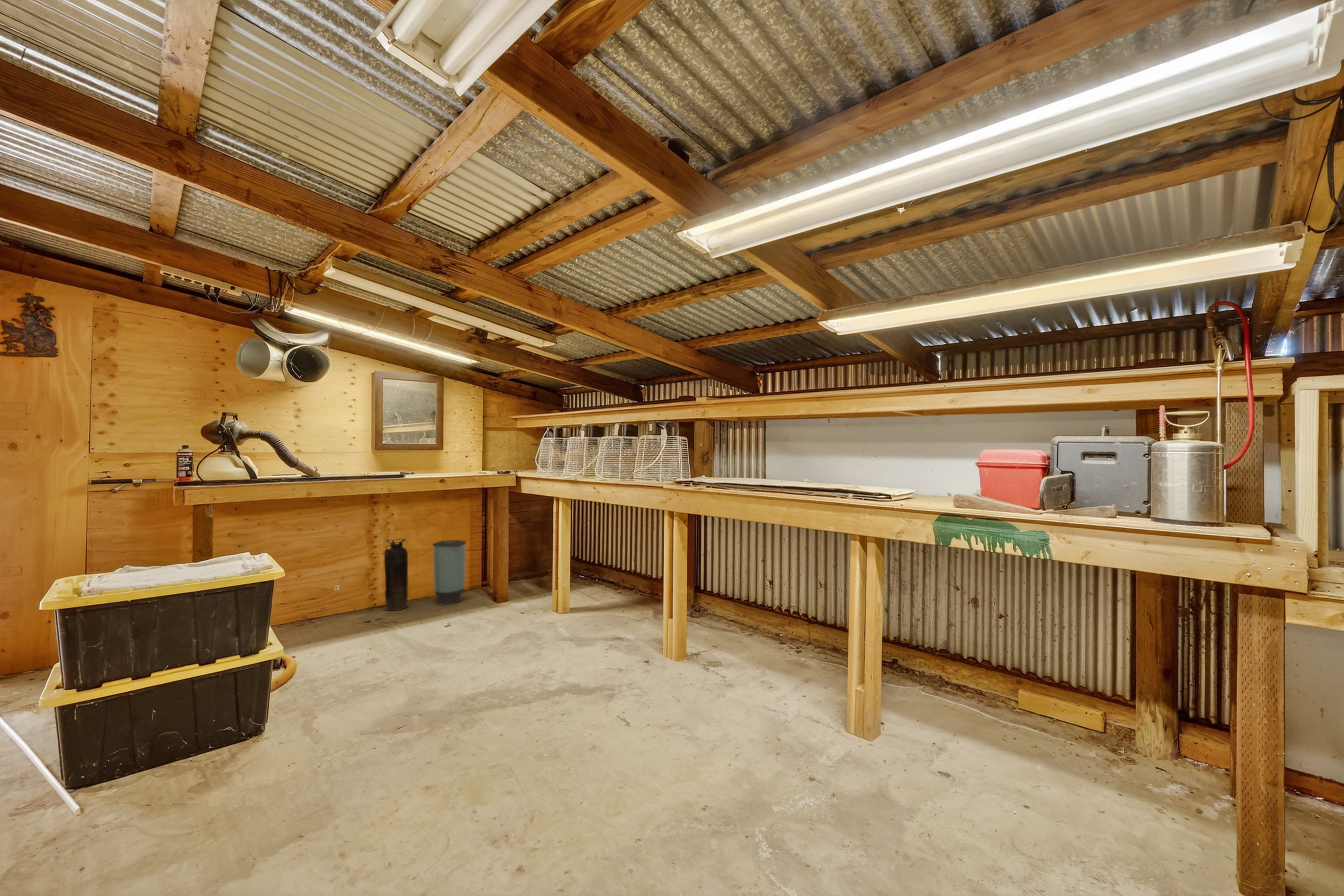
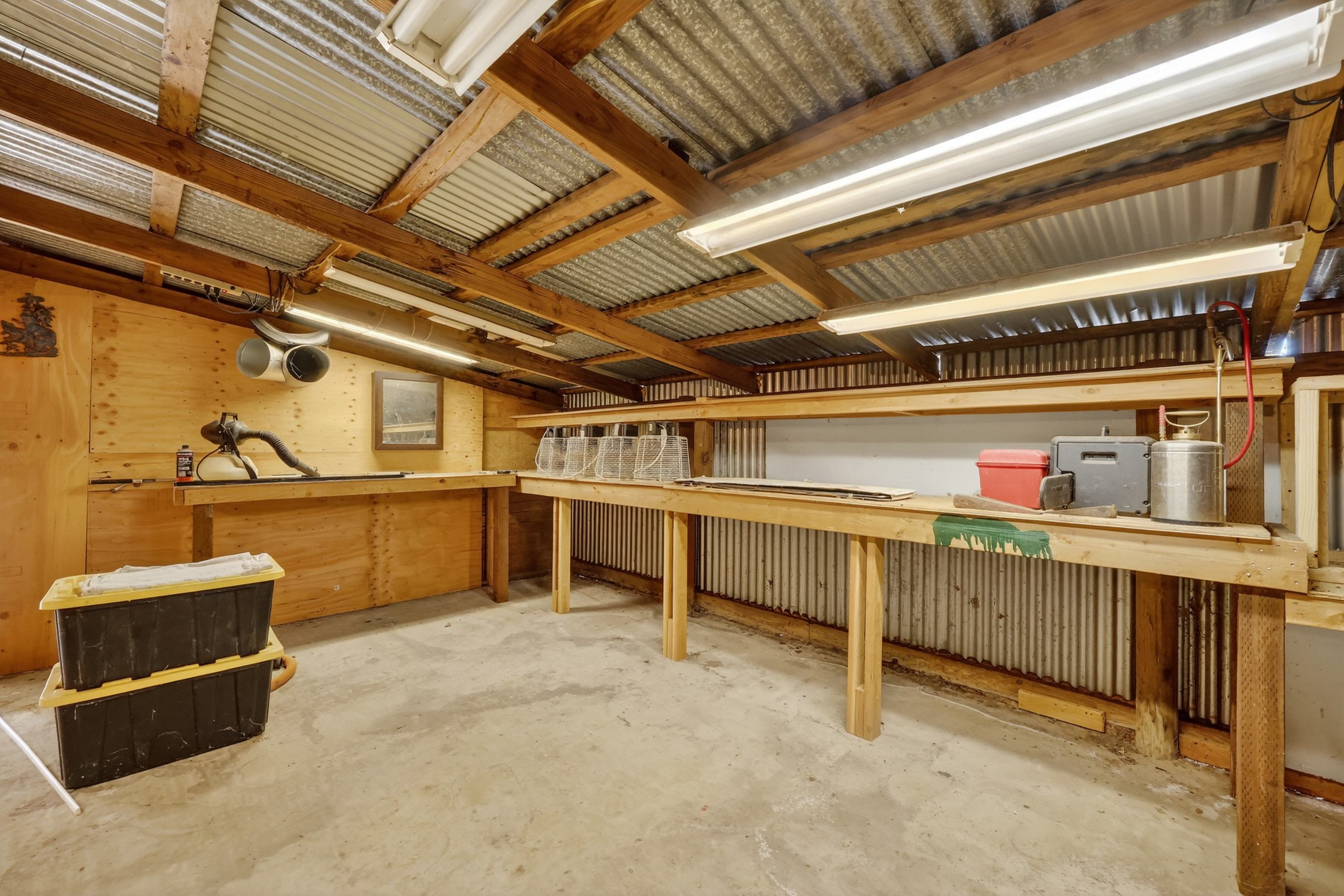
- fire extinguisher (395, 574)
- trash can (448, 571)
